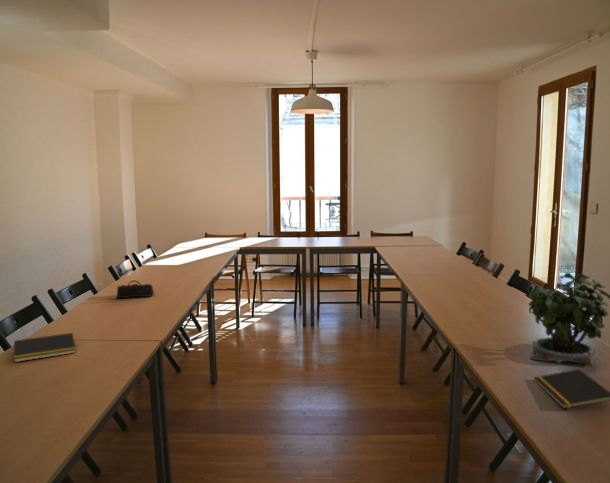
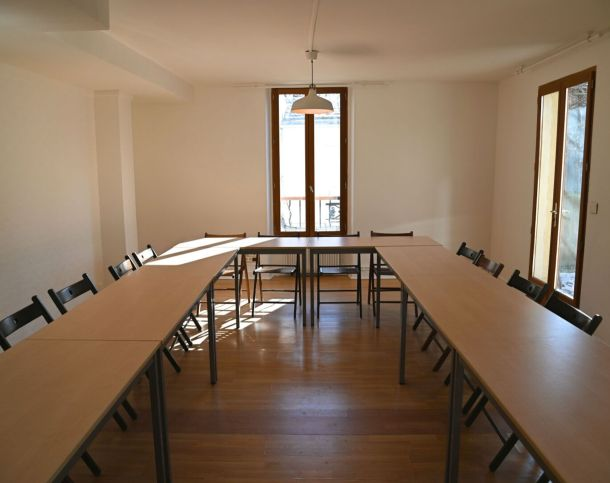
- notepad (45, 346)
- pencil case (135, 288)
- notepad (571, 387)
- potted plant (567, 312)
